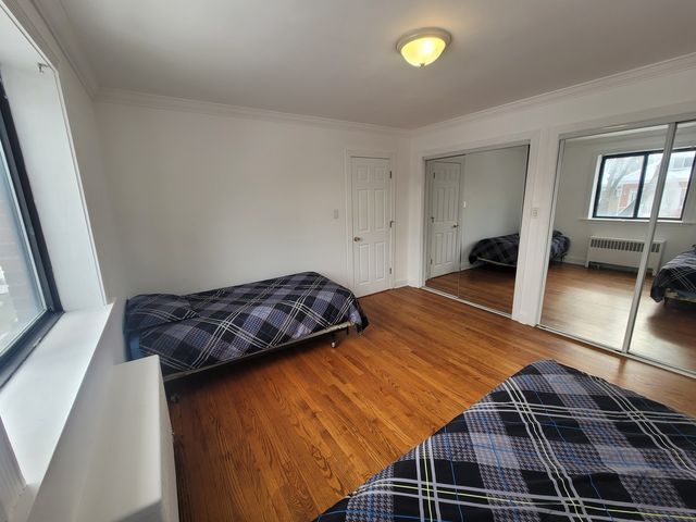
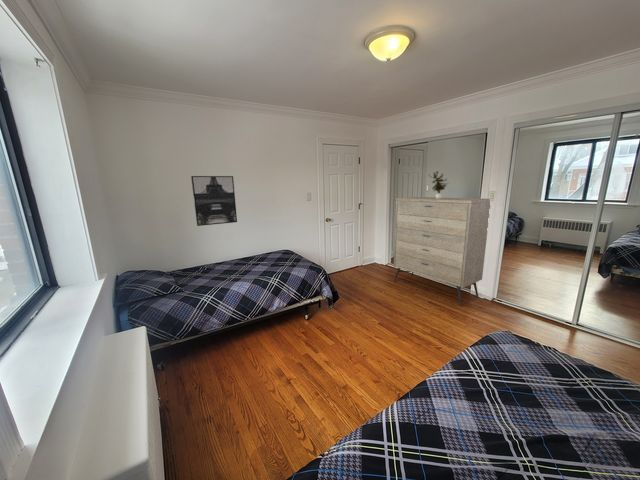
+ dresser (435, 245)
+ potted plant (437, 184)
+ wall art (215, 200)
